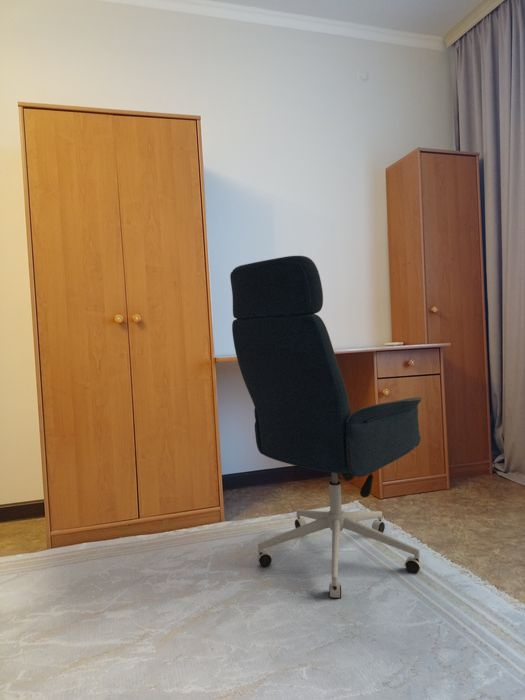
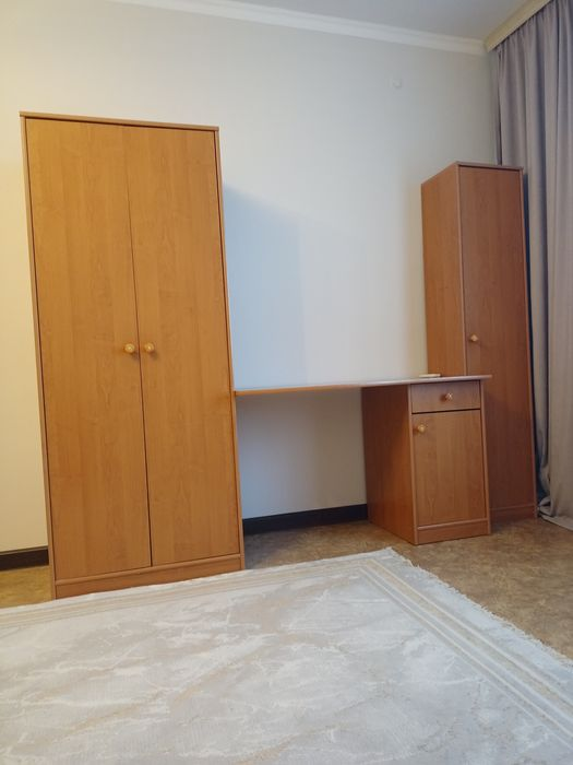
- office chair (326, 415)
